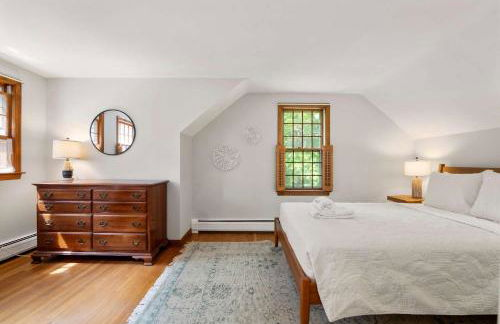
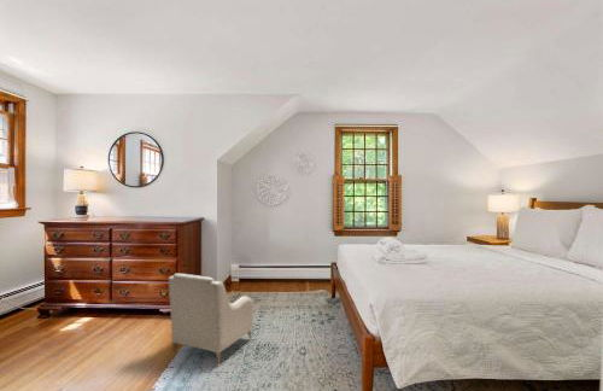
+ armchair (212, 294)
